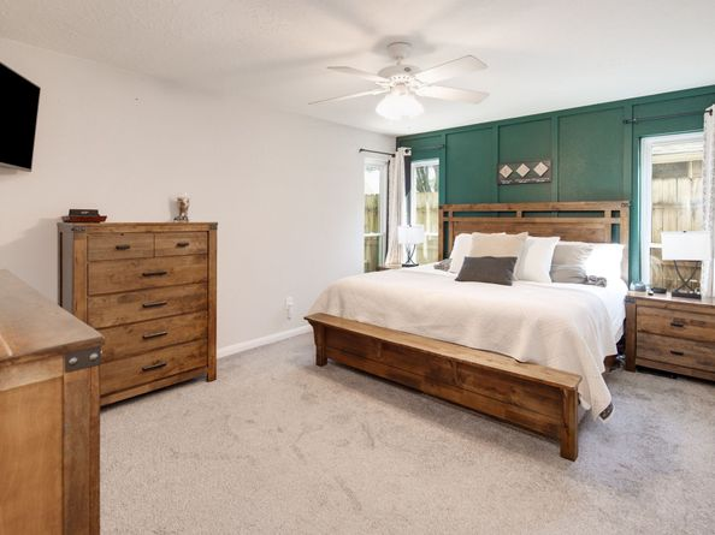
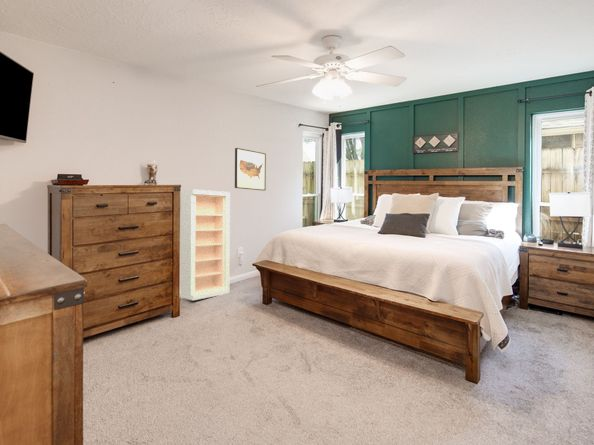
+ wall art (250, 170)
+ shelving unit (205, 243)
